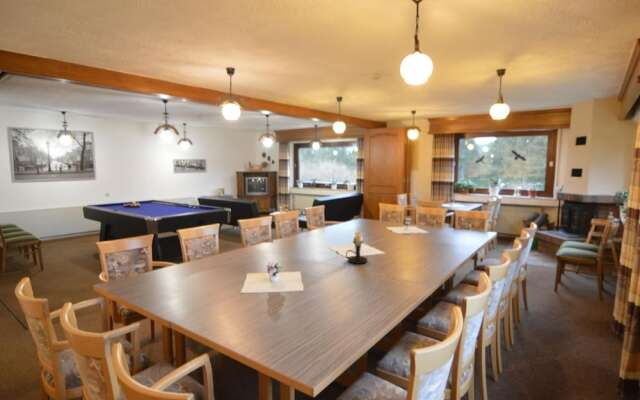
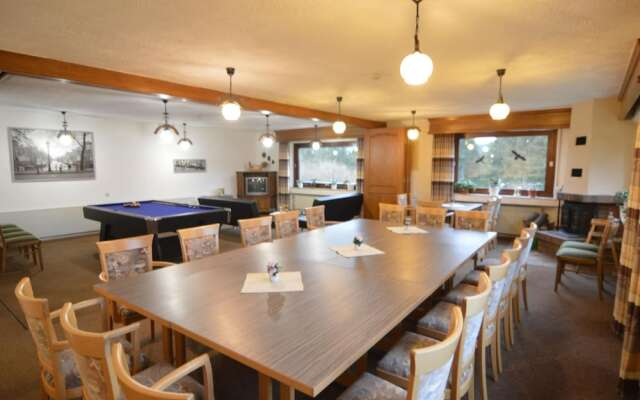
- candle holder (355, 243)
